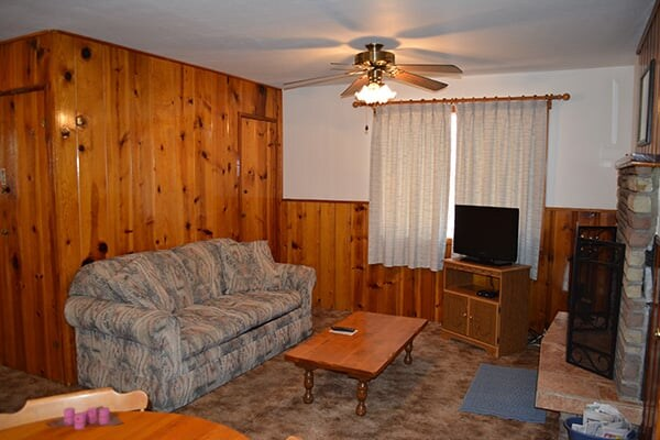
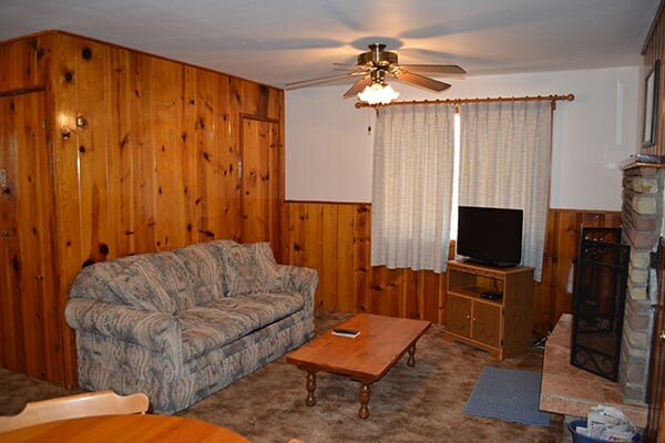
- candle (85, 416)
